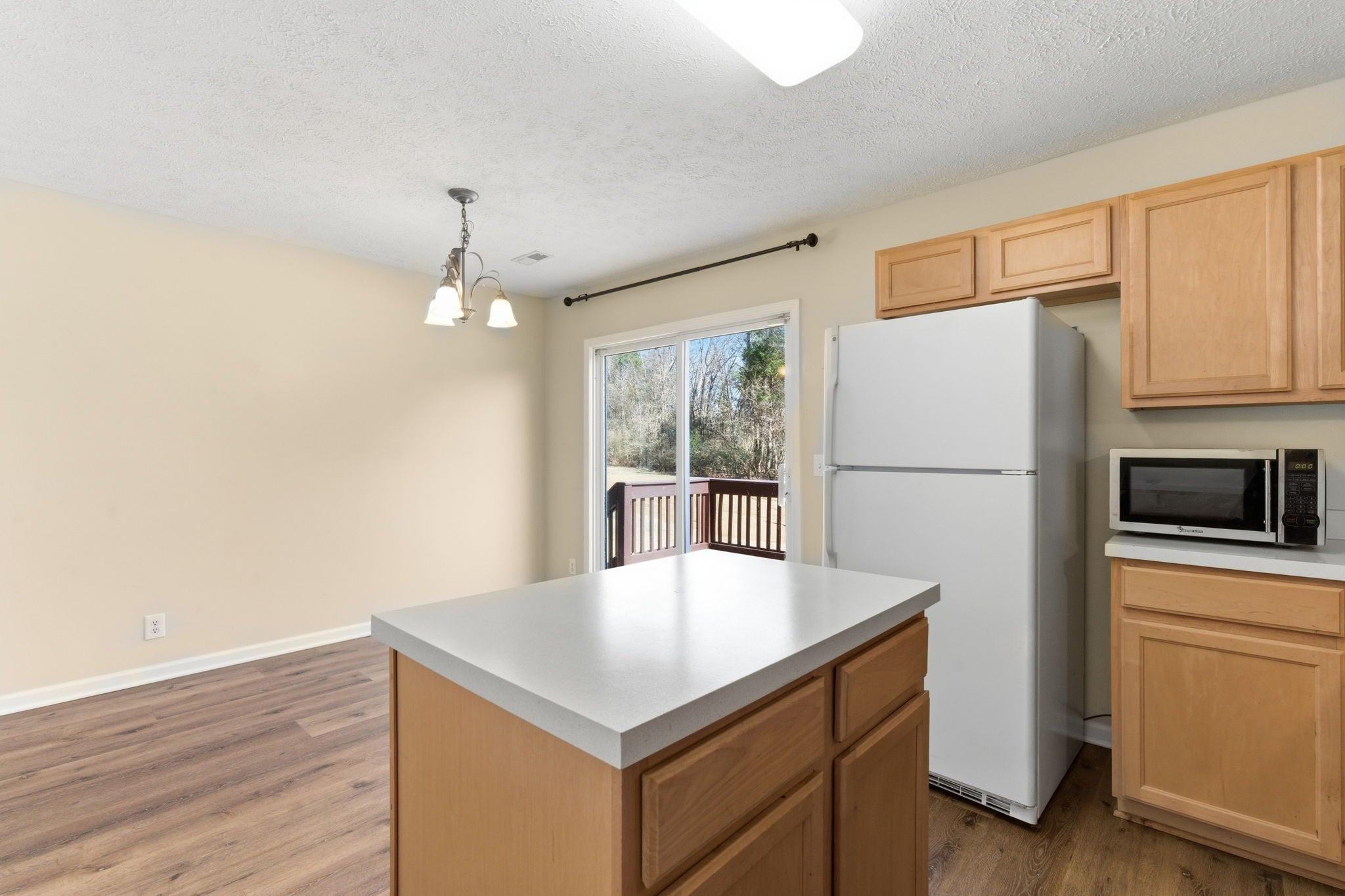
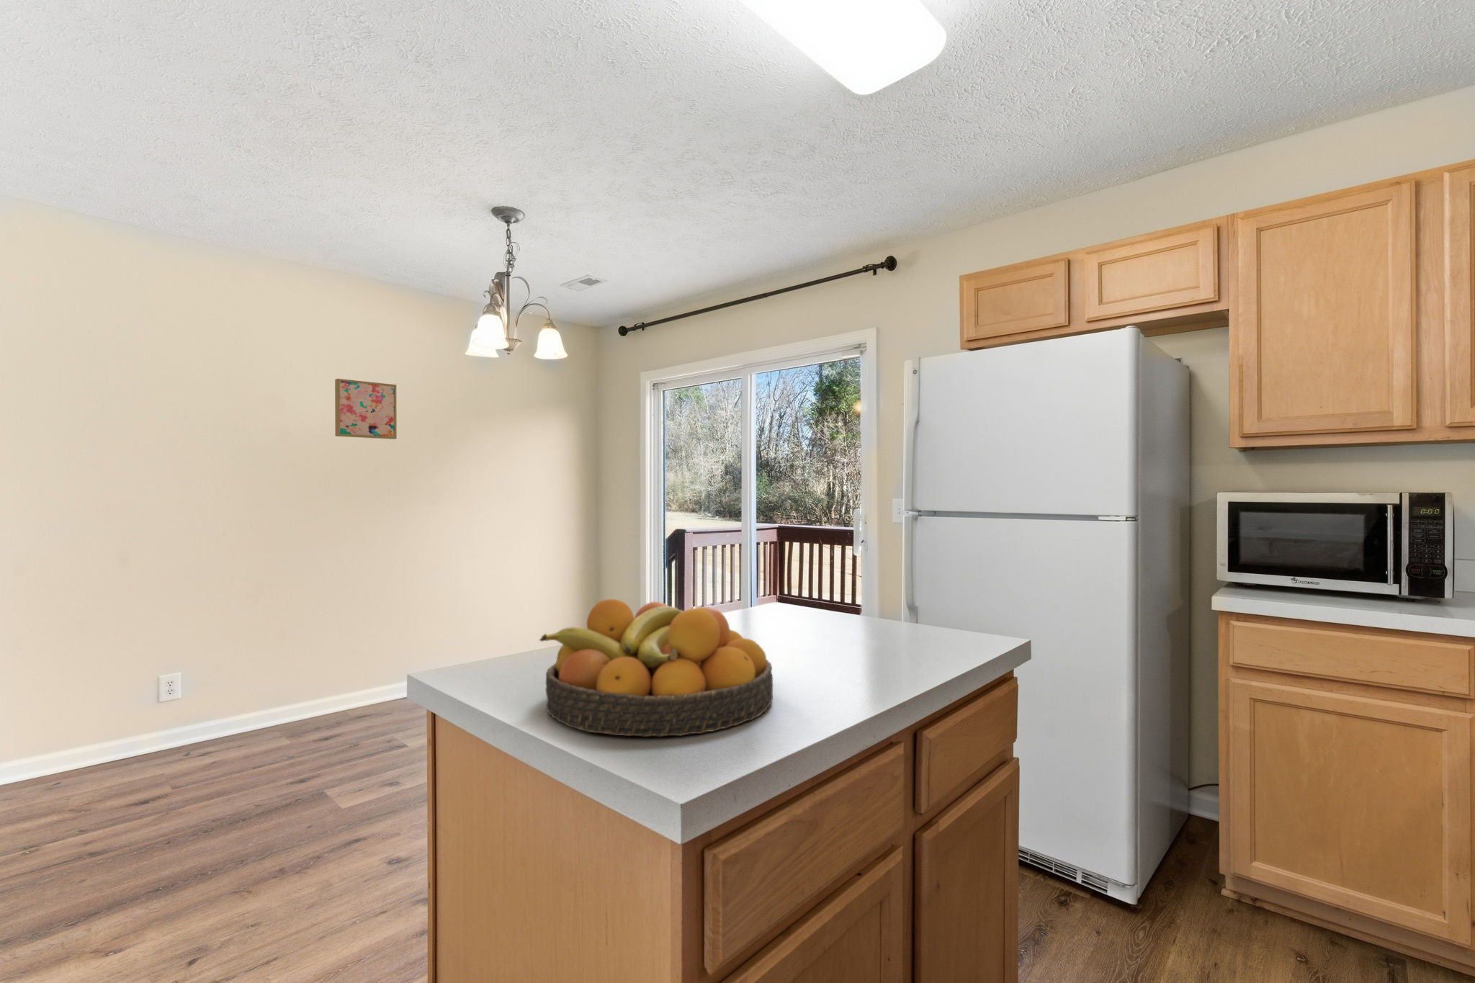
+ wall art (366, 409)
+ fruit bowl (661, 651)
